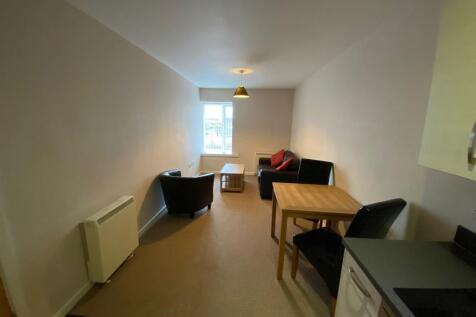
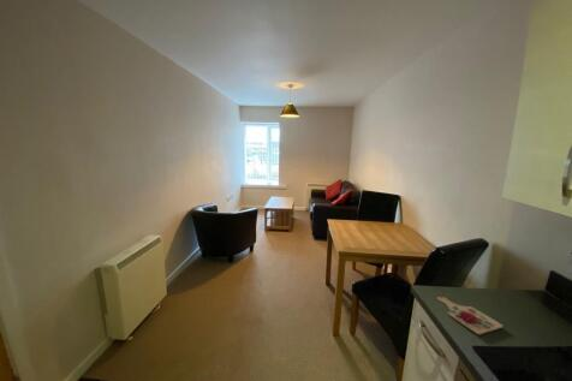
+ cutting board (461, 309)
